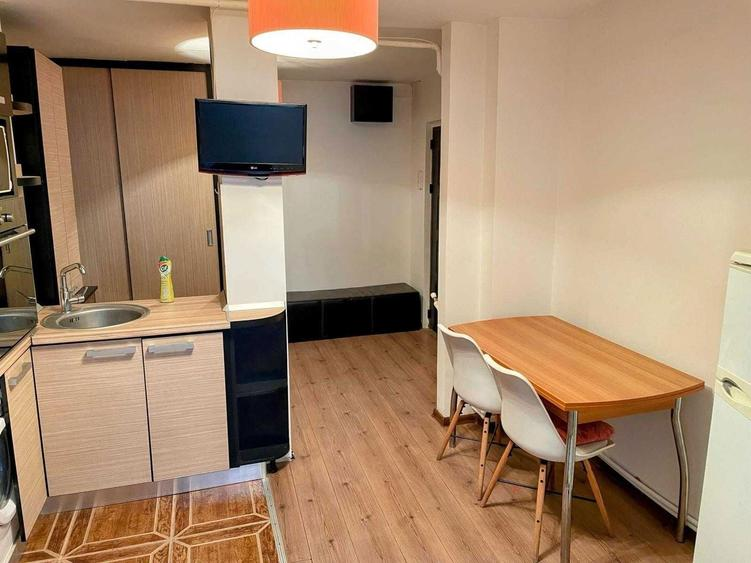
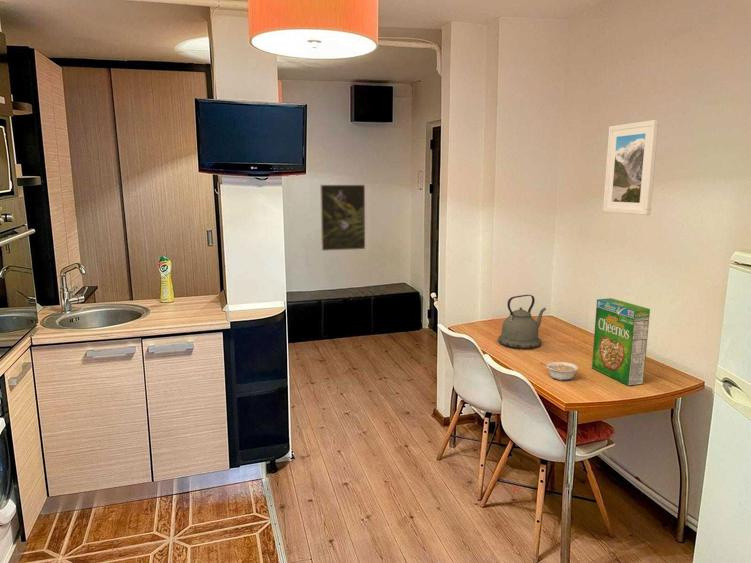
+ kettle (521, 318)
+ cereal box (619, 340)
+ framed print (343, 217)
+ legume (560, 370)
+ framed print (628, 169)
